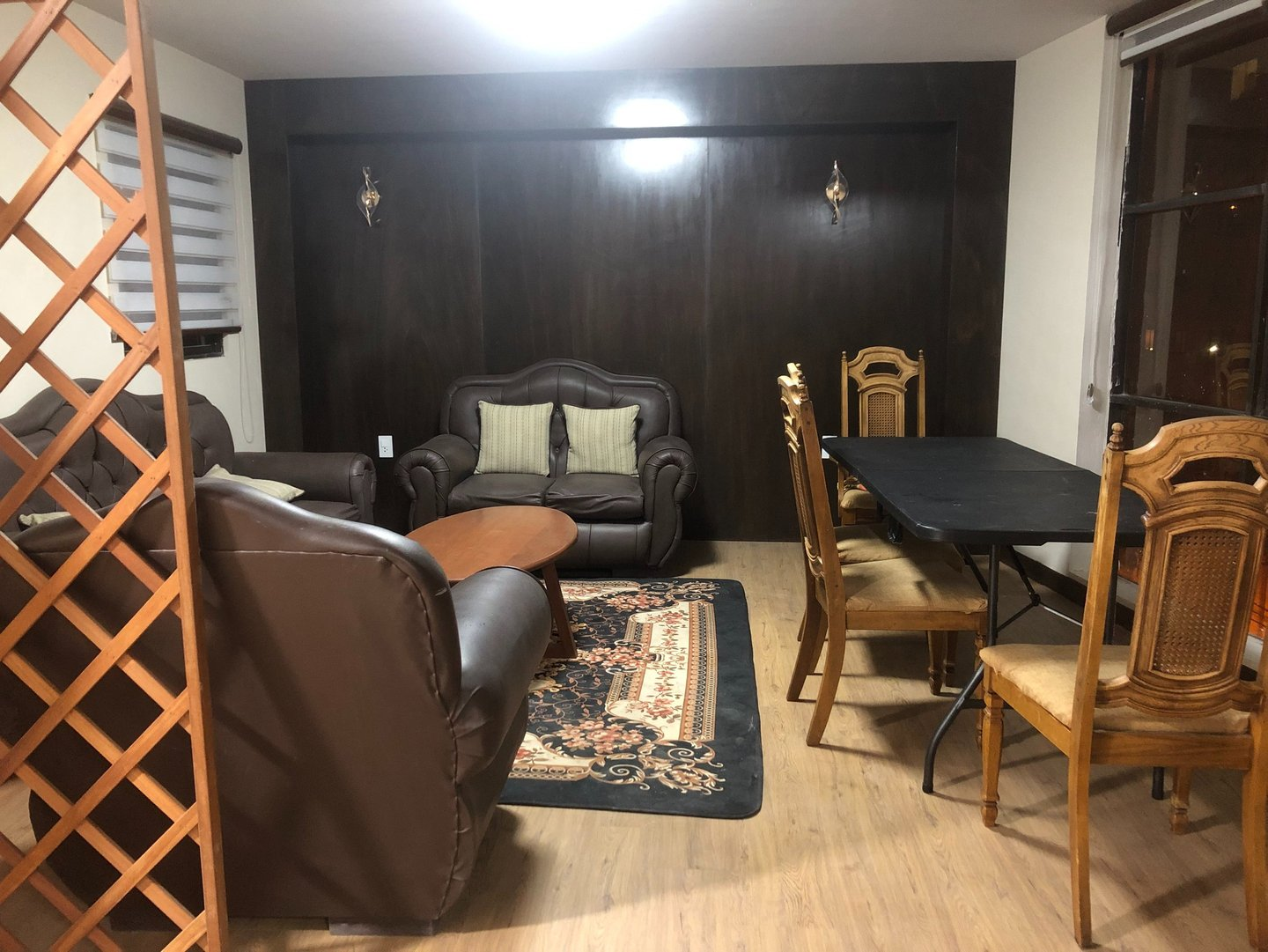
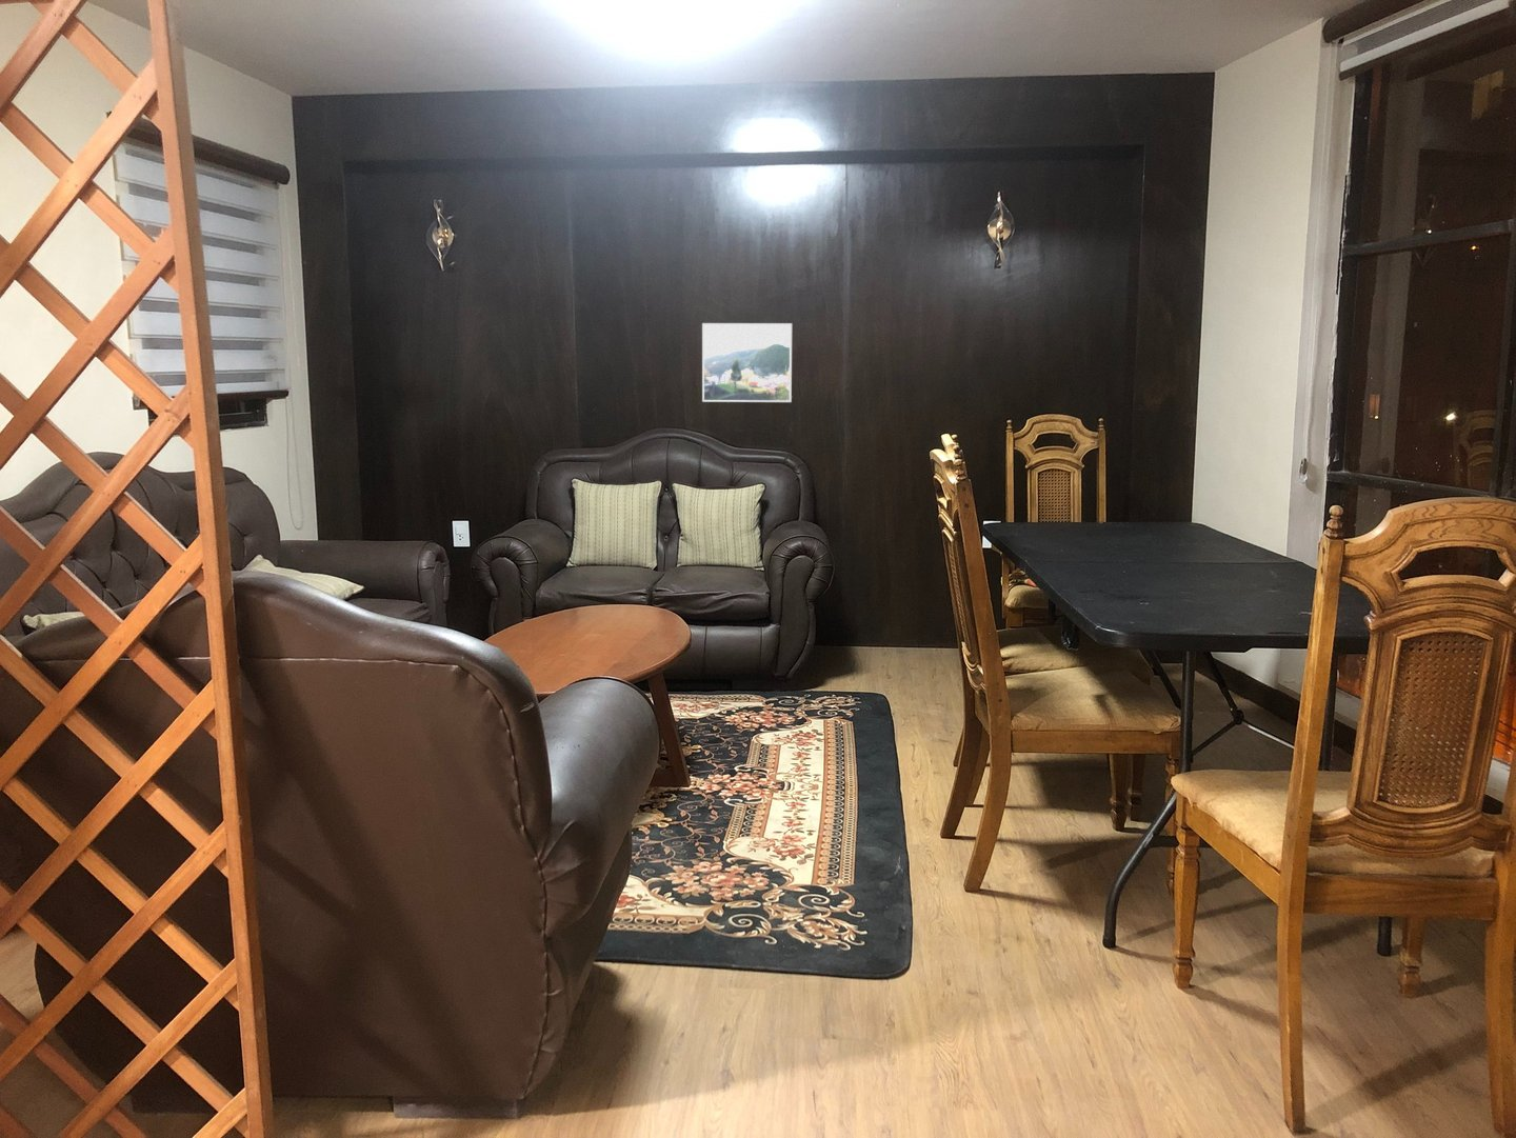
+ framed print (746, 362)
